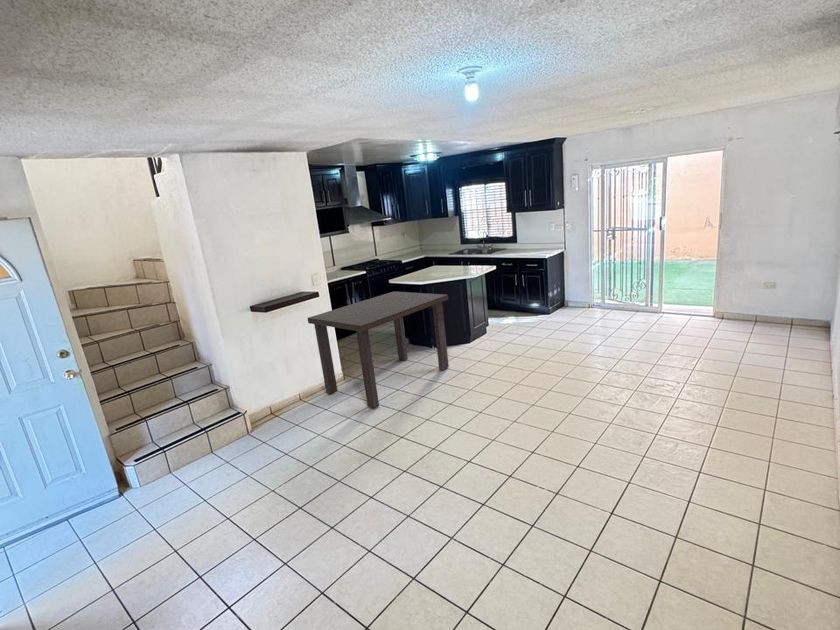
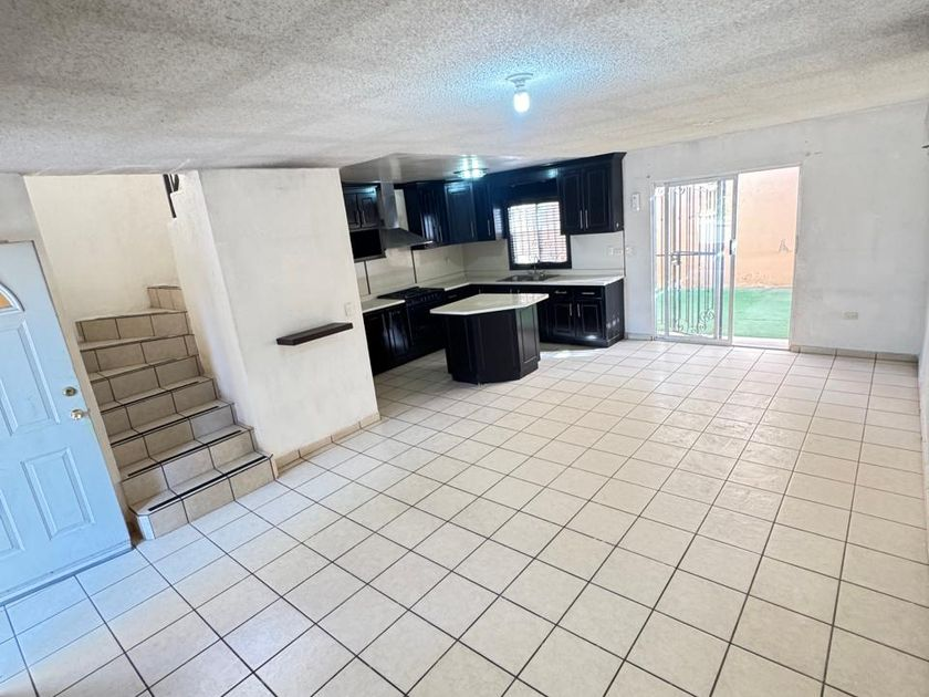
- dining table (396, 342)
